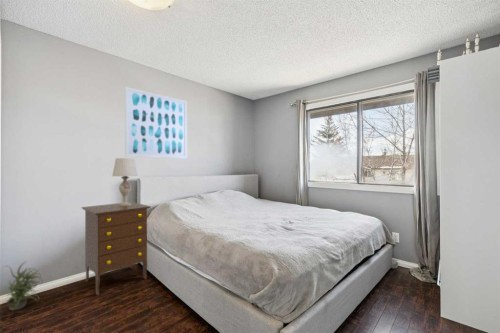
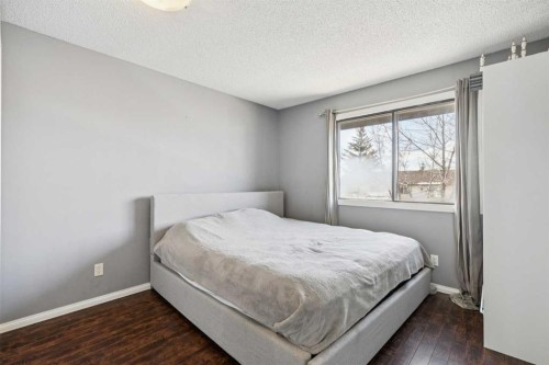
- potted plant (22, 285)
- table lamp (125, 181)
- dresser (116, 243)
- wall art (159, 126)
